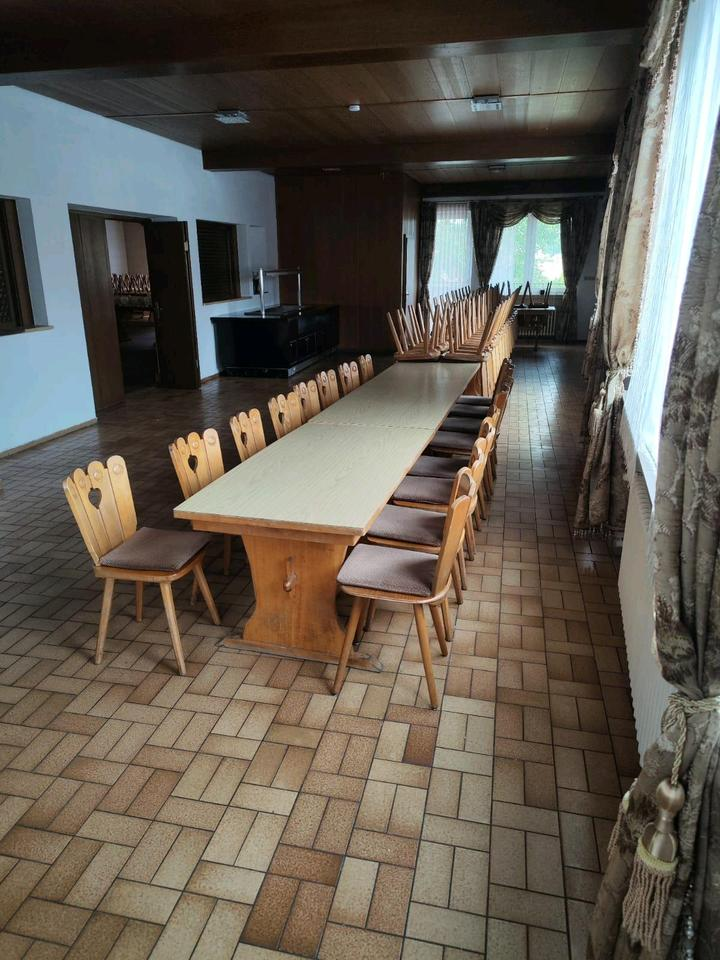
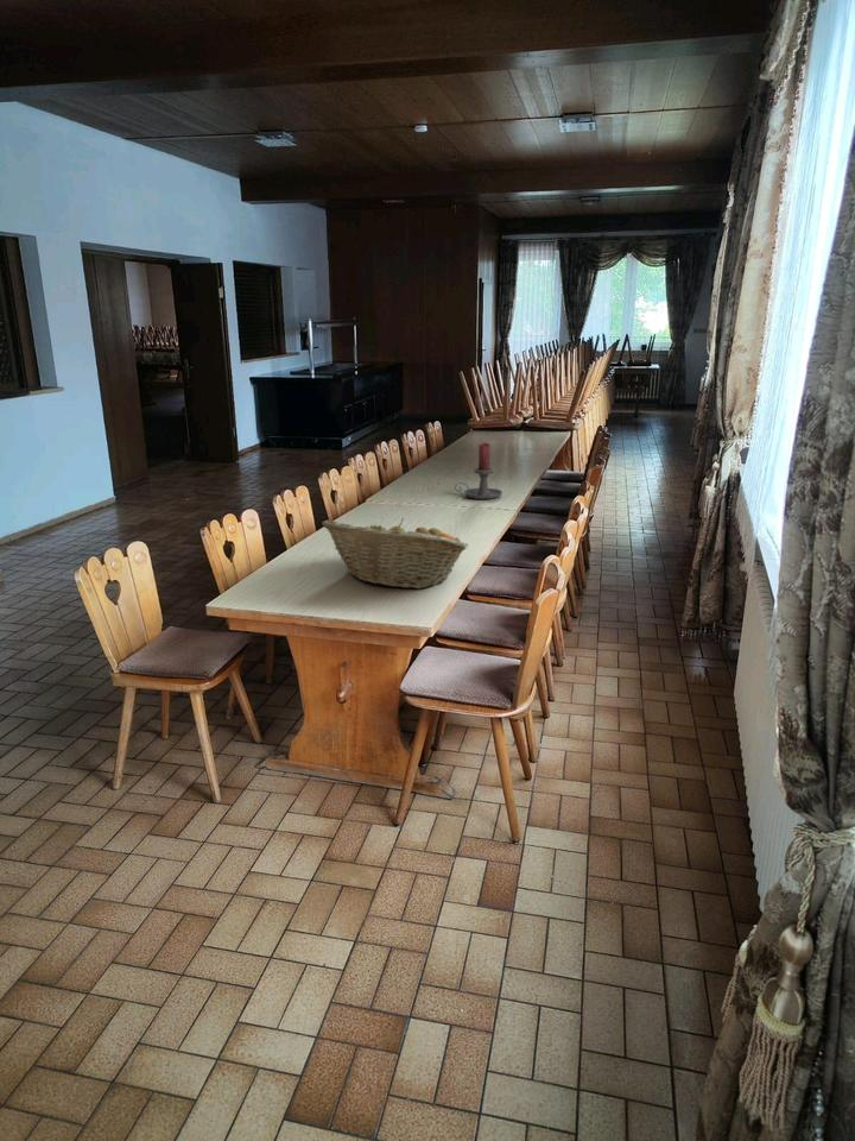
+ fruit basket (394, 546)
+ candle holder (477, 469)
